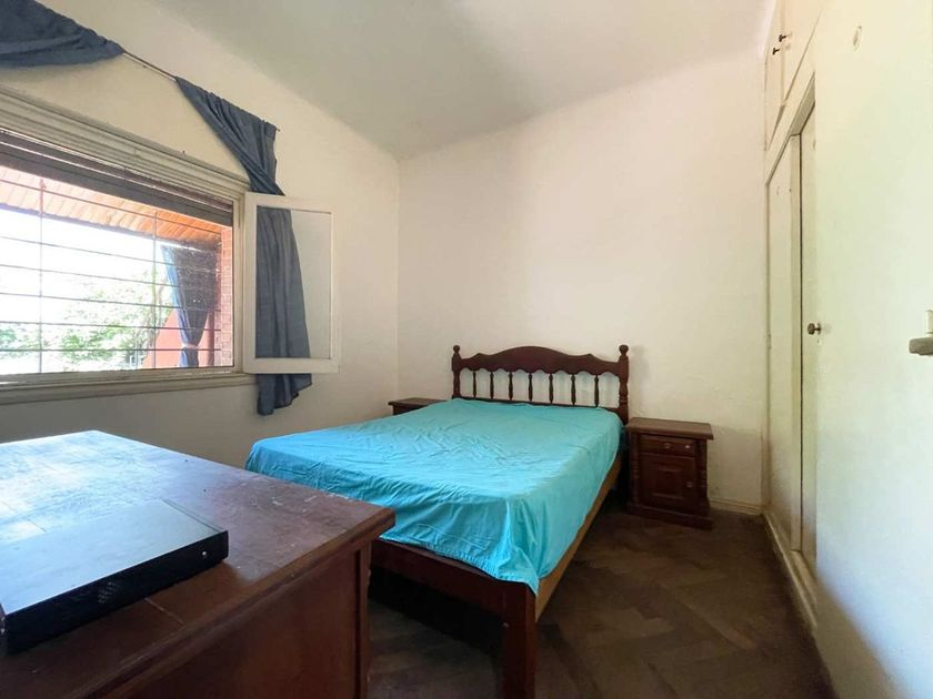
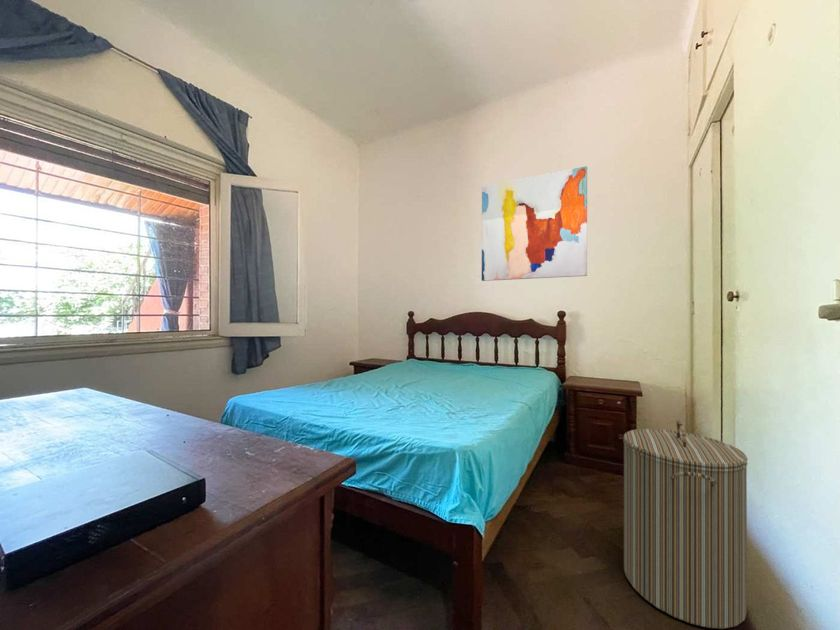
+ laundry hamper (680, 504)
+ wall art (531, 227)
